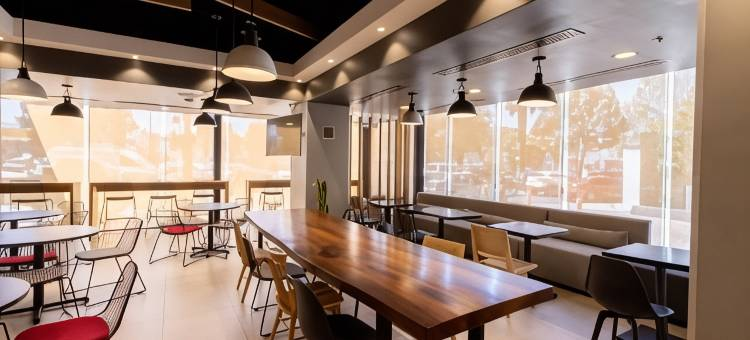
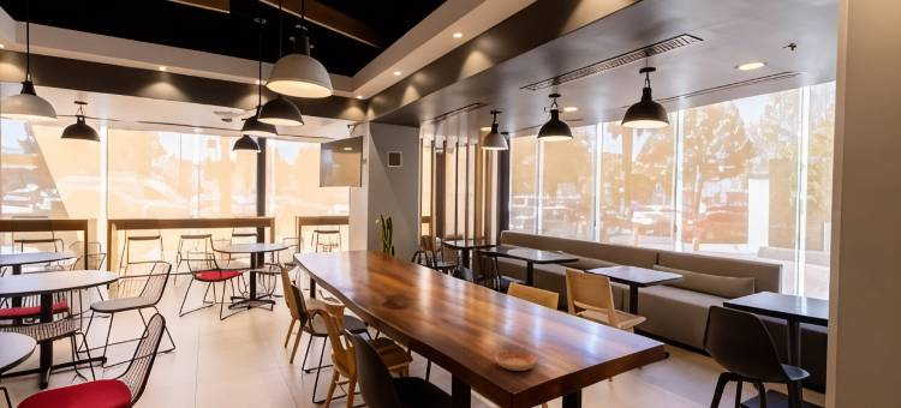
+ saucer (515, 360)
